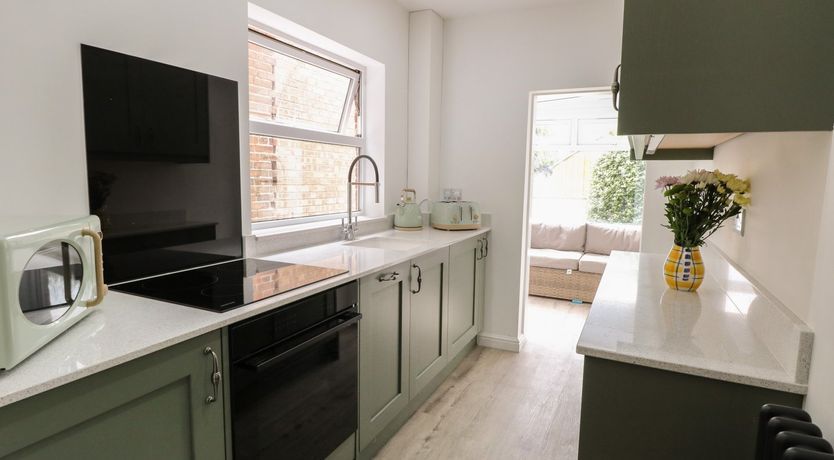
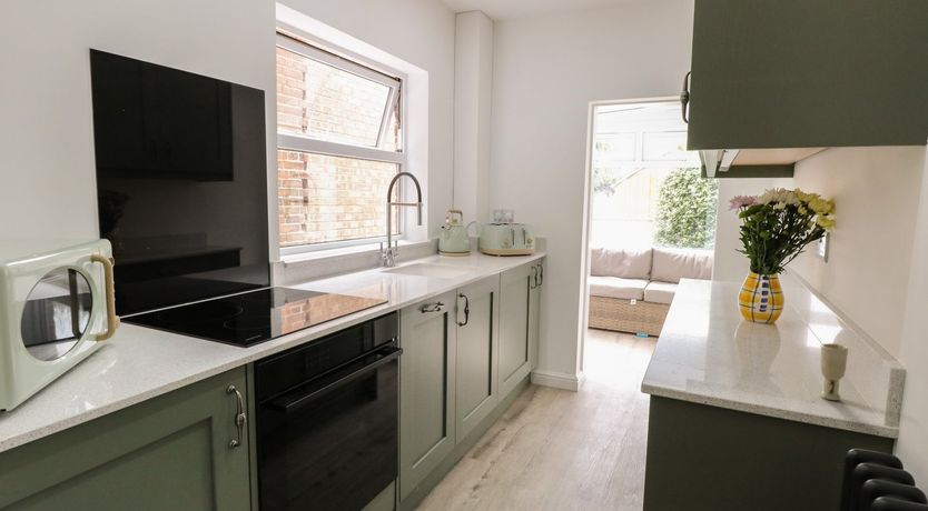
+ cup (831, 371)
